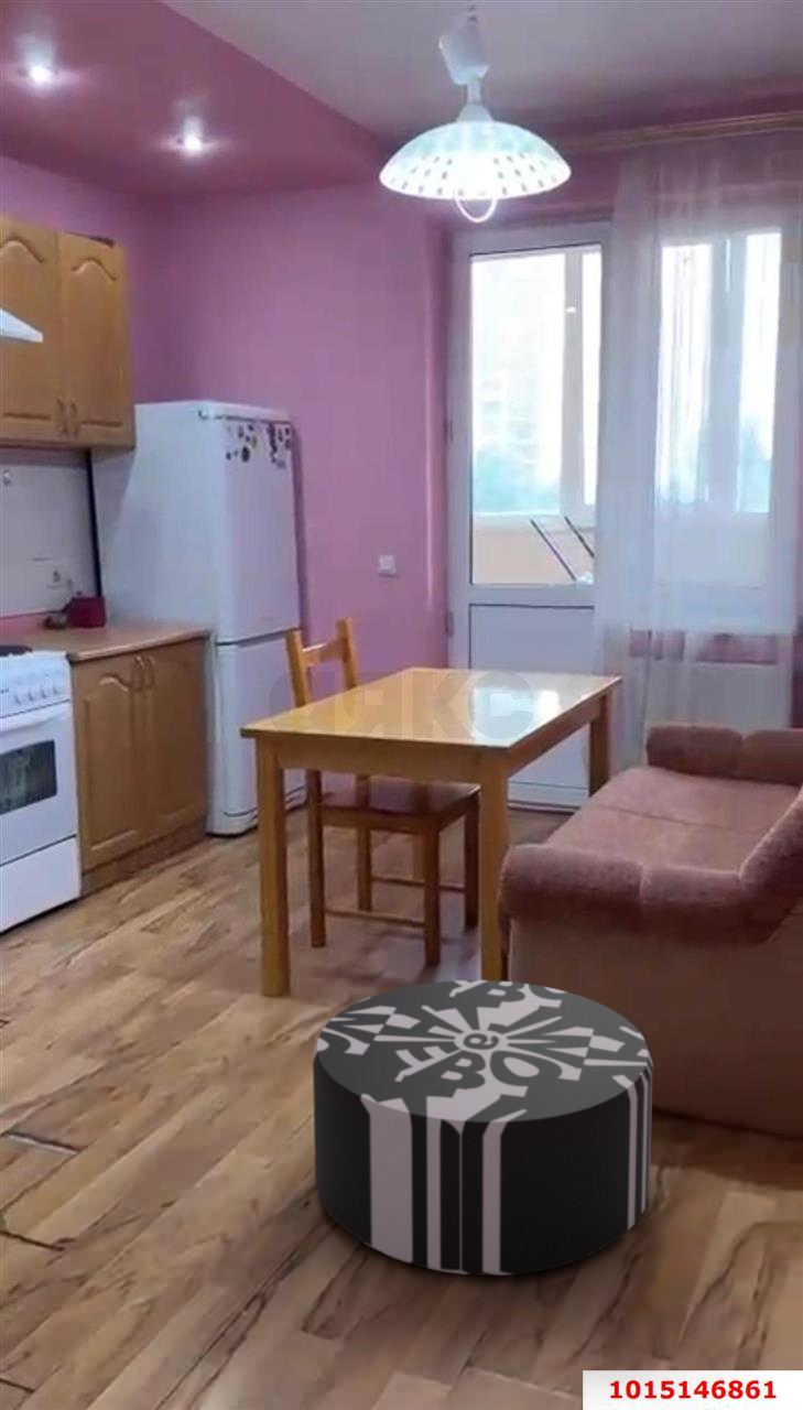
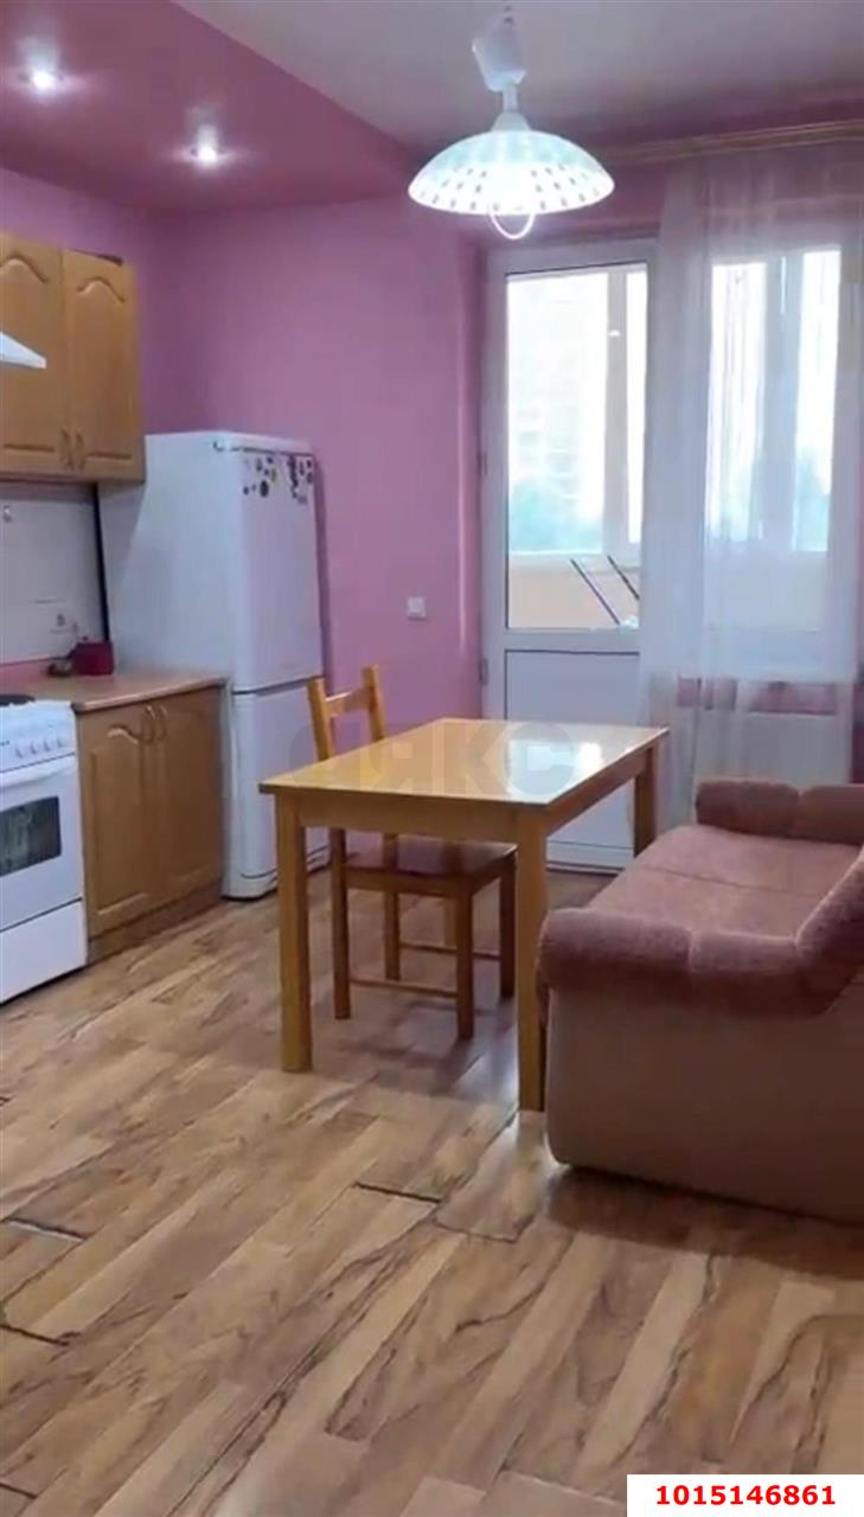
- pouf (480, 1110)
